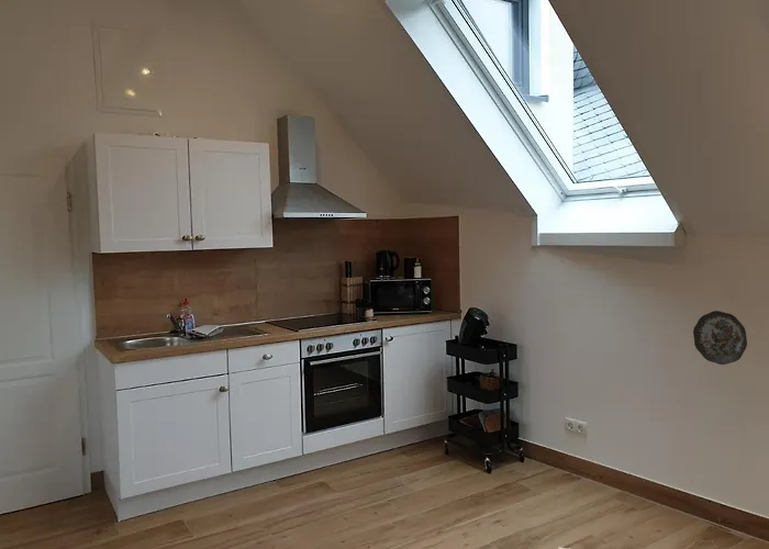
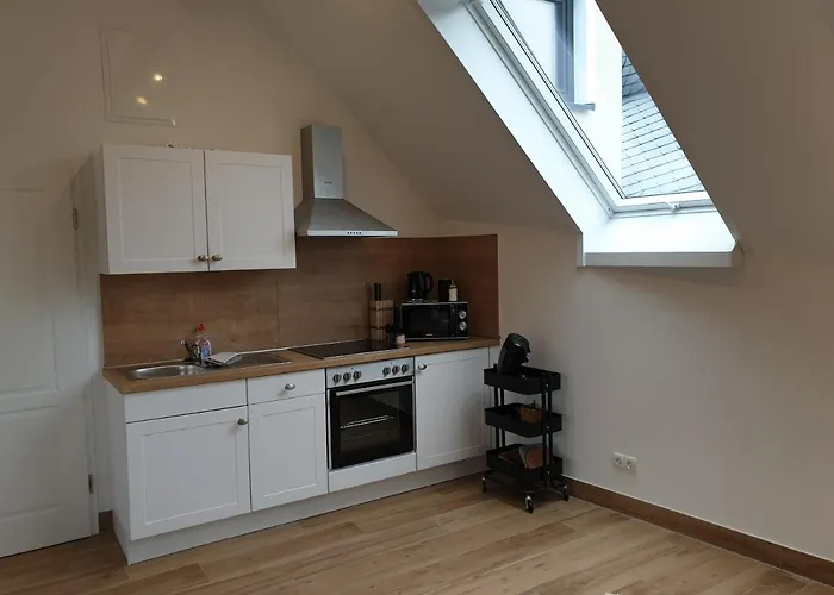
- decorative plate (720, 337)
